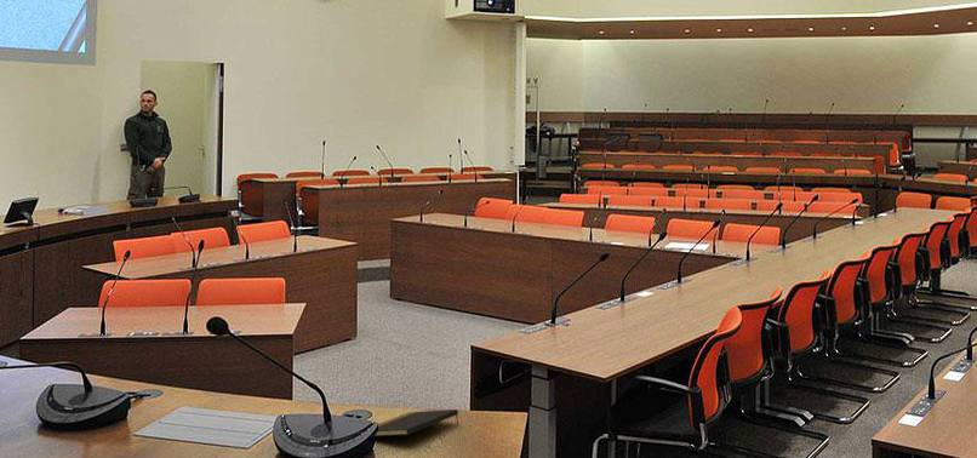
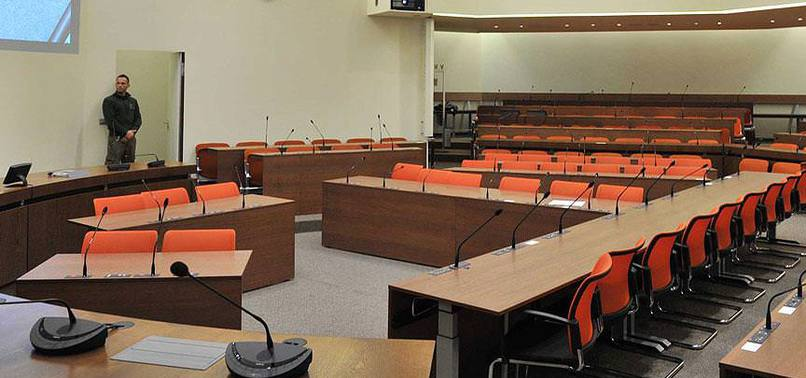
- notepad (408, 423)
